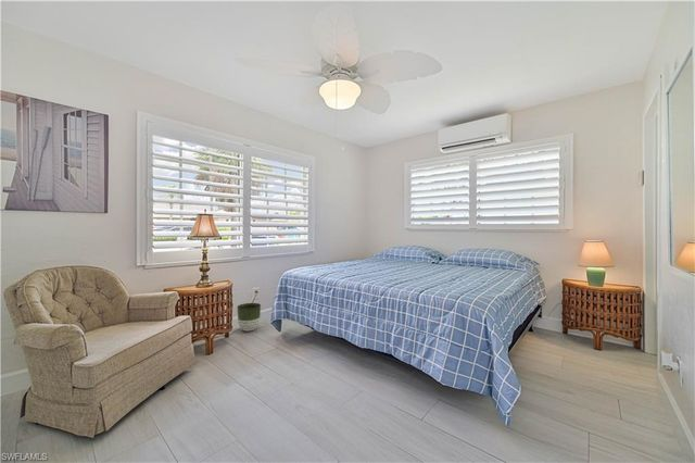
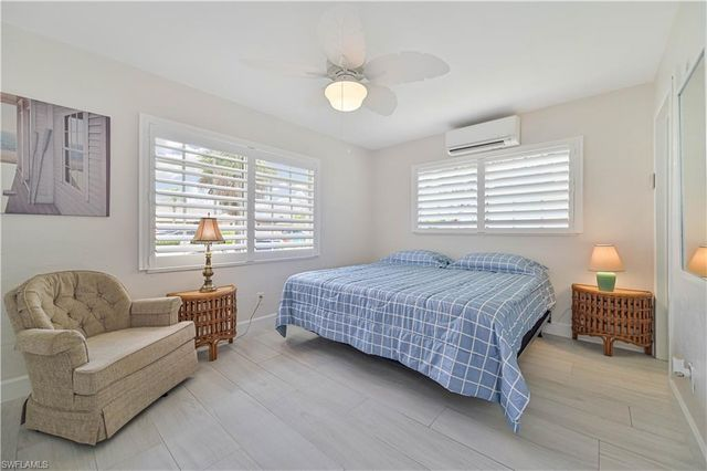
- planter (249, 317)
